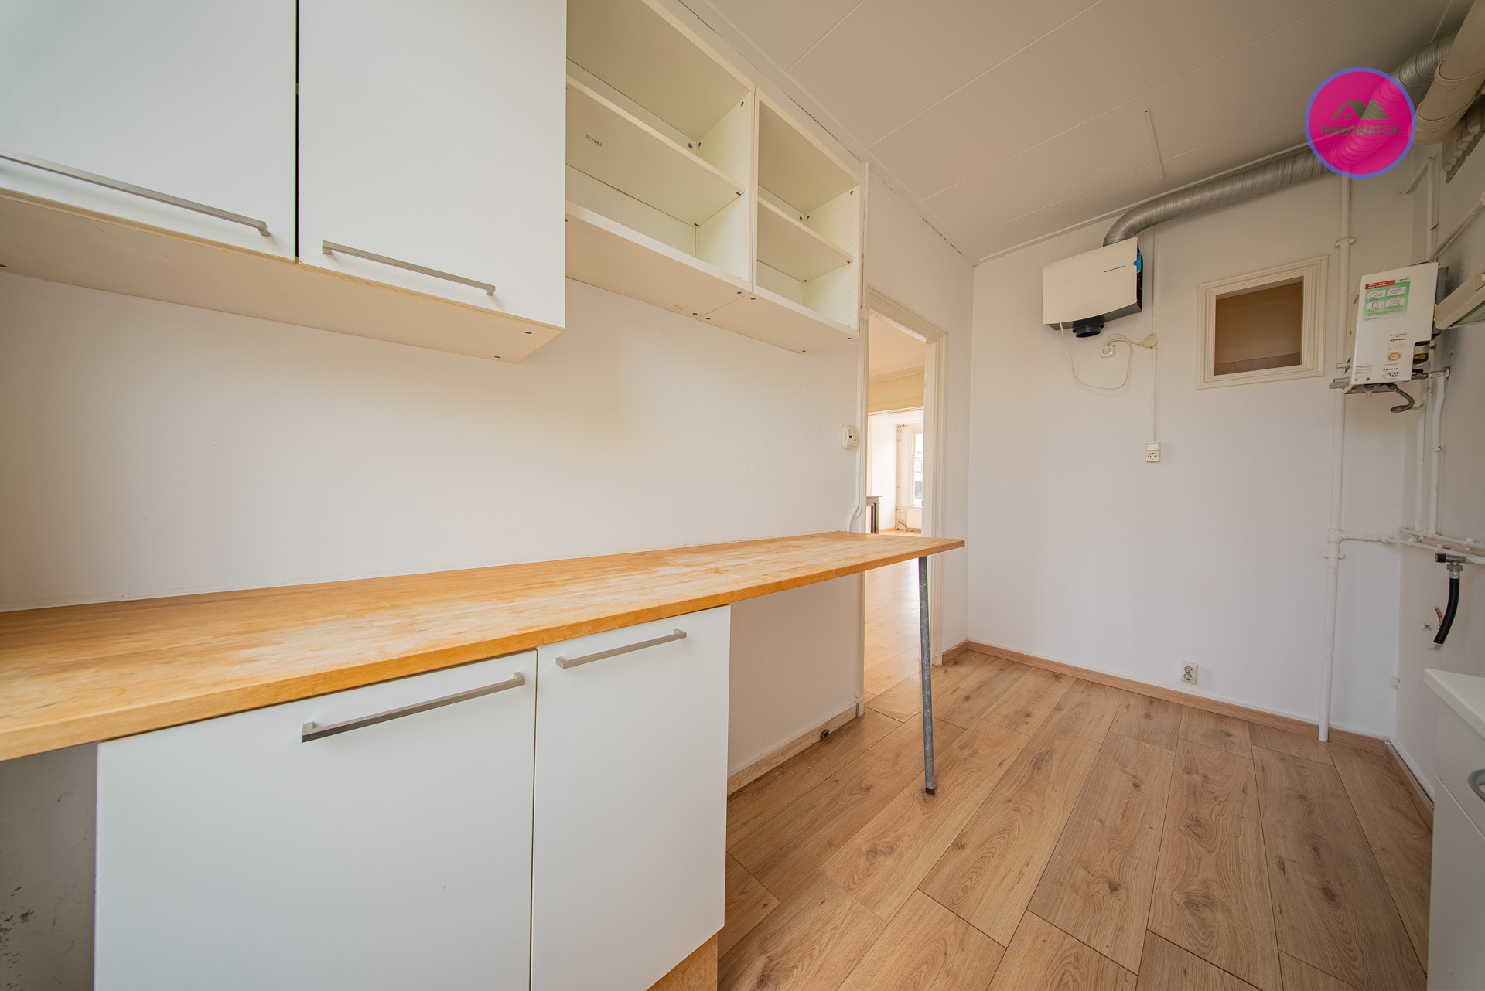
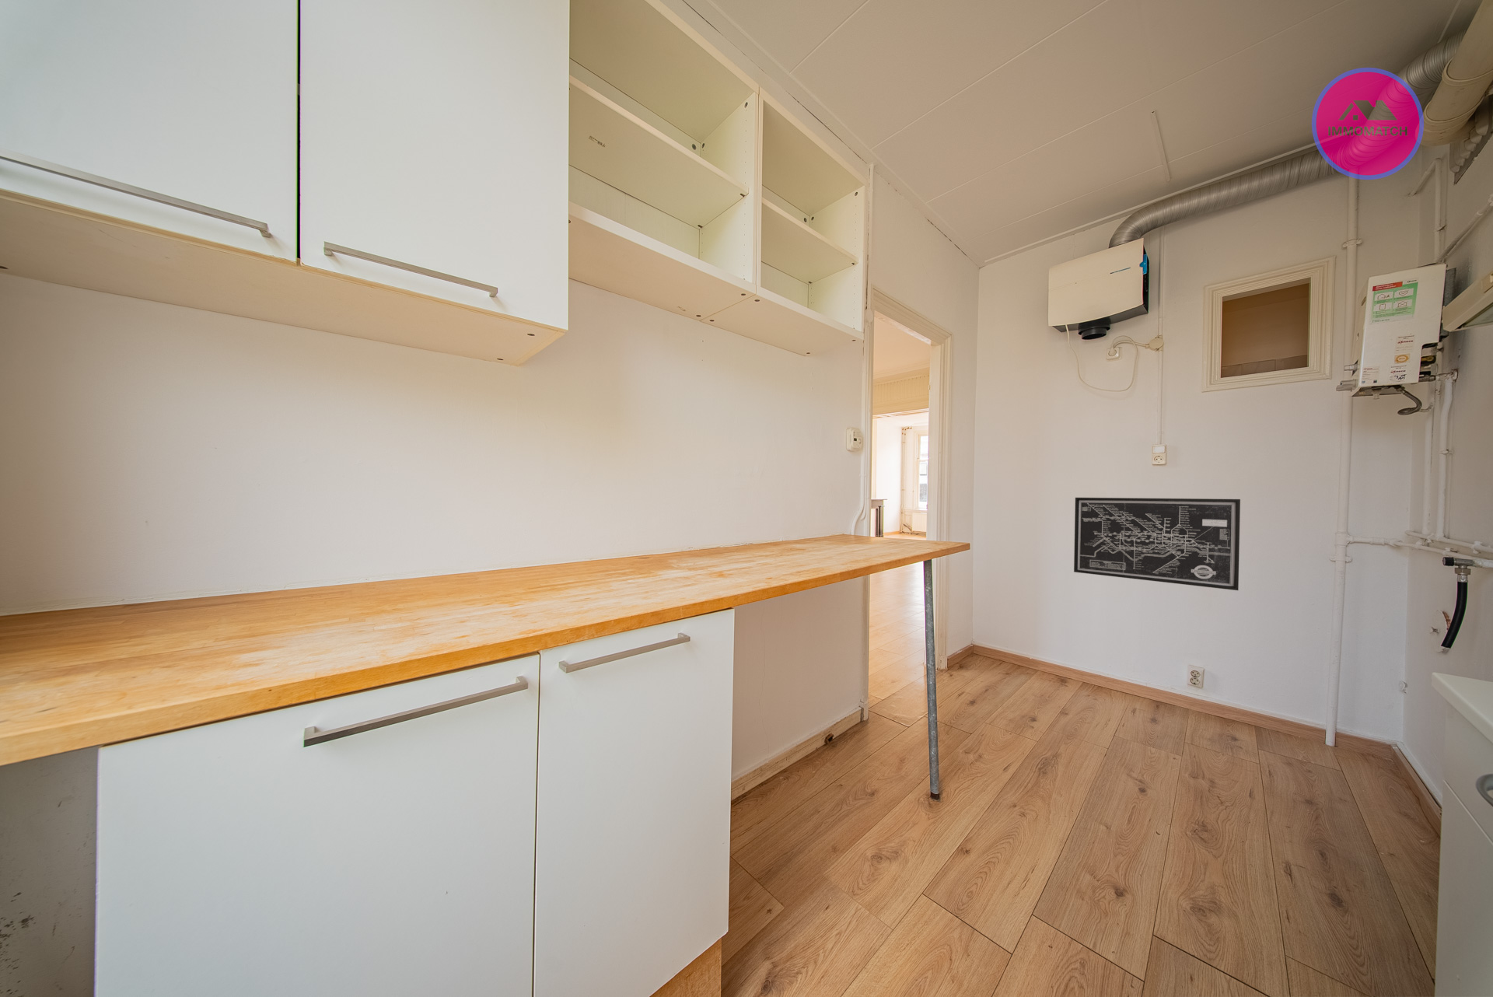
+ wall art (1148, 539)
